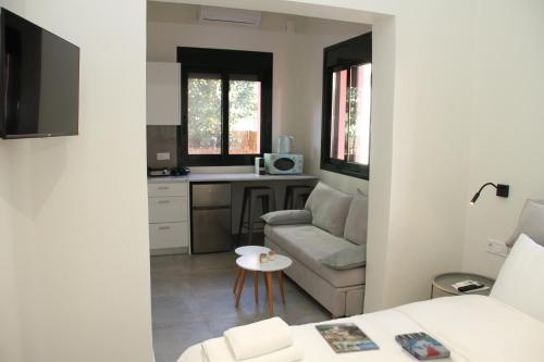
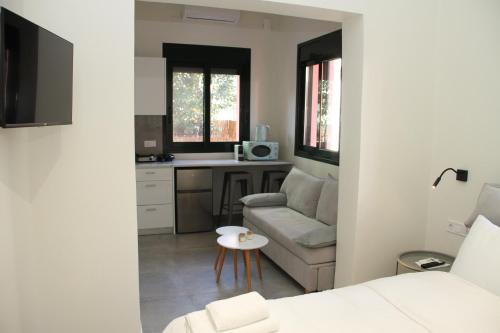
- book (421, 345)
- magazine (345, 335)
